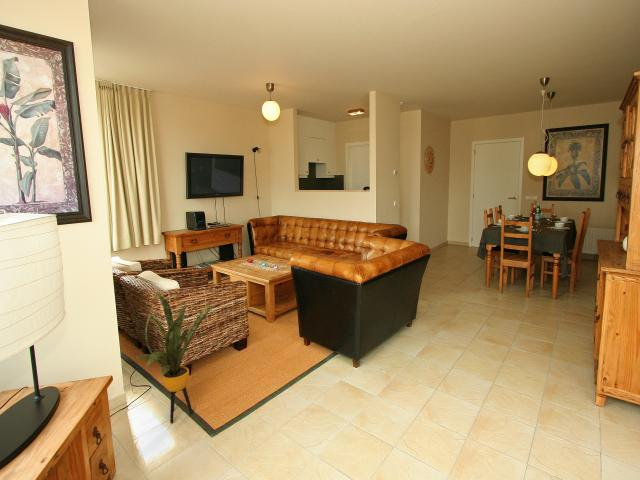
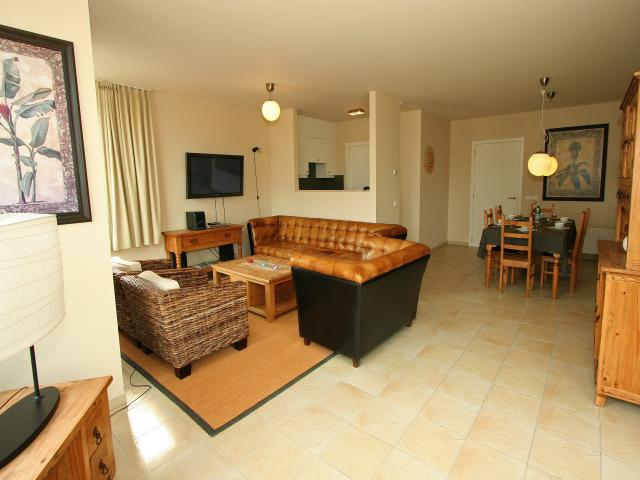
- house plant (177, 355)
